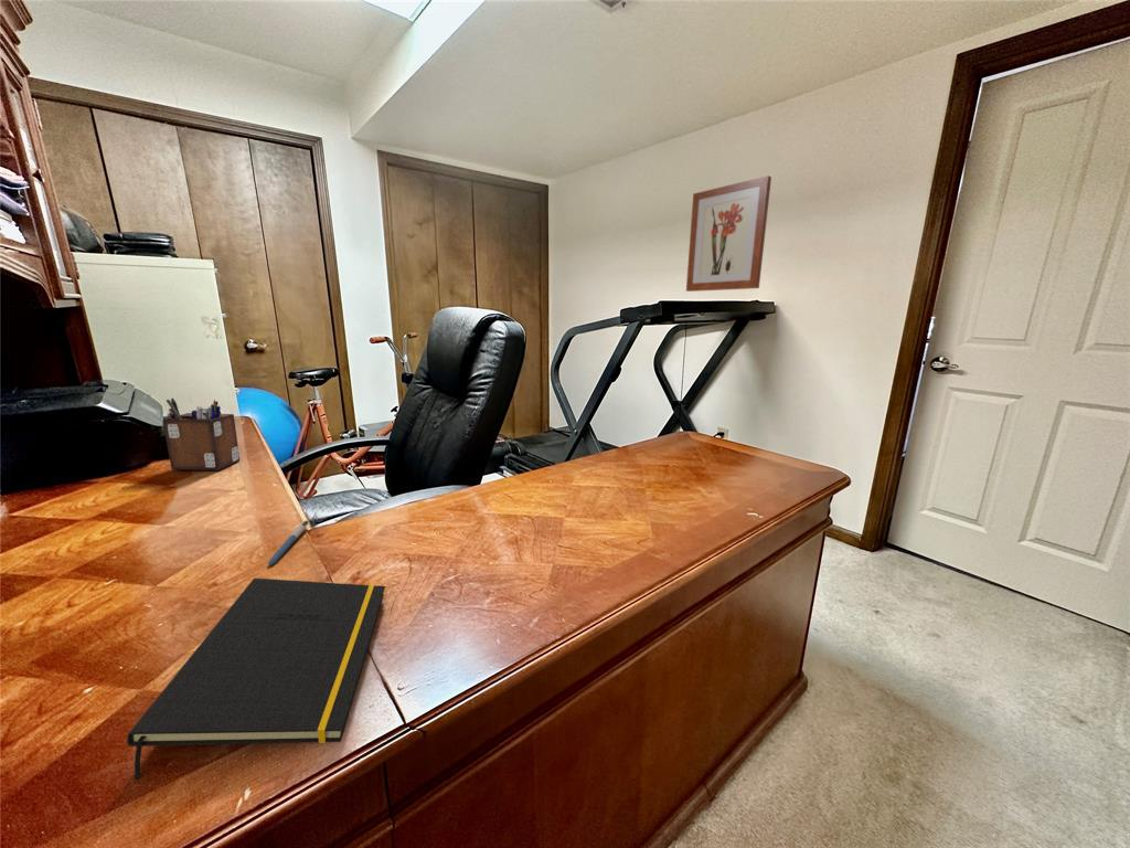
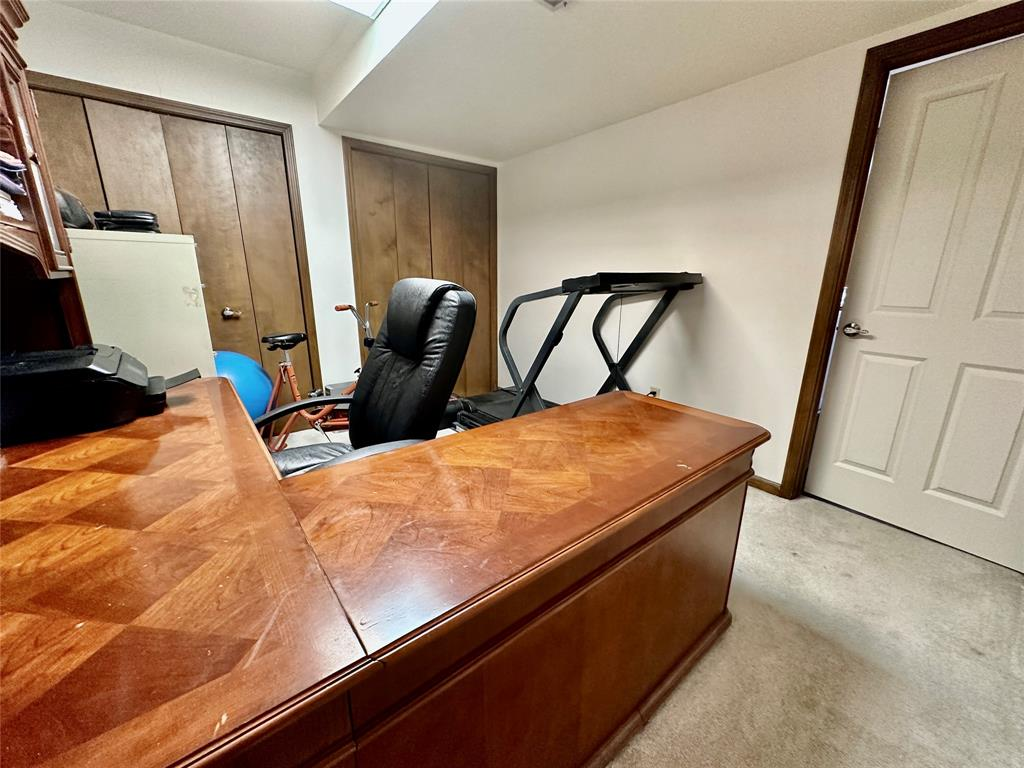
- notepad (289, 645)
- pen (288, 541)
- wall art (724, 239)
- desk organizer (201, 432)
